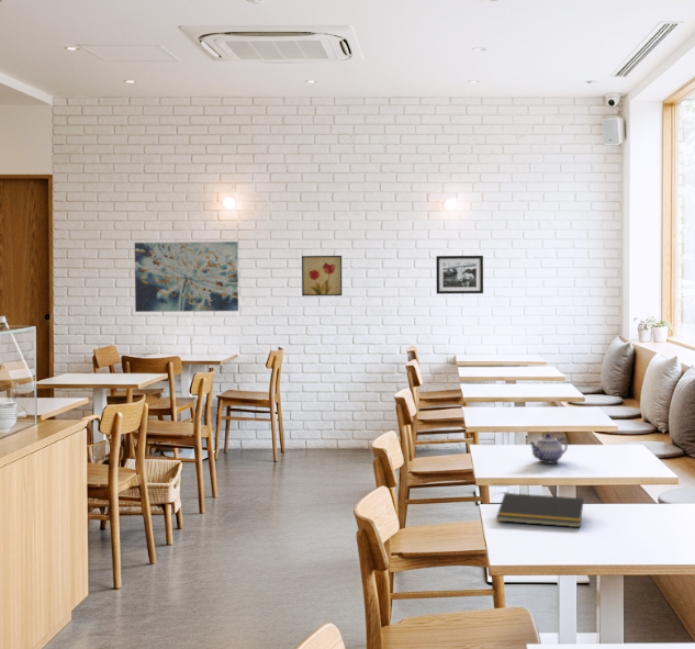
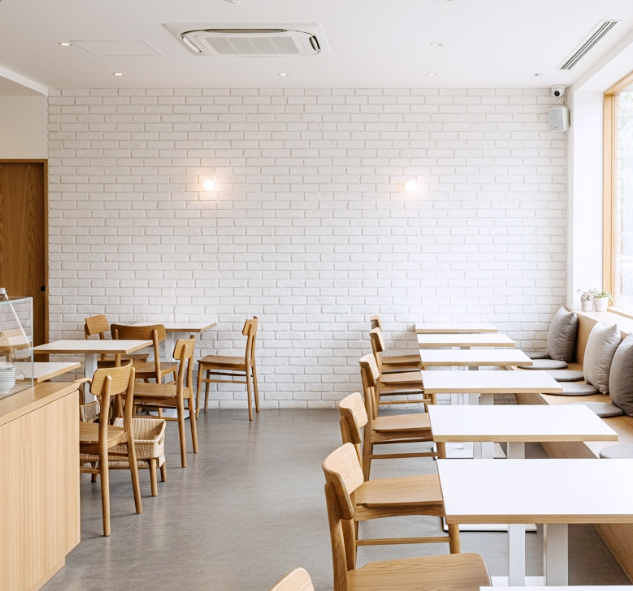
- picture frame (459, 275)
- wall art (322, 276)
- notepad (540, 508)
- teapot (548, 447)
- wall art (186, 277)
